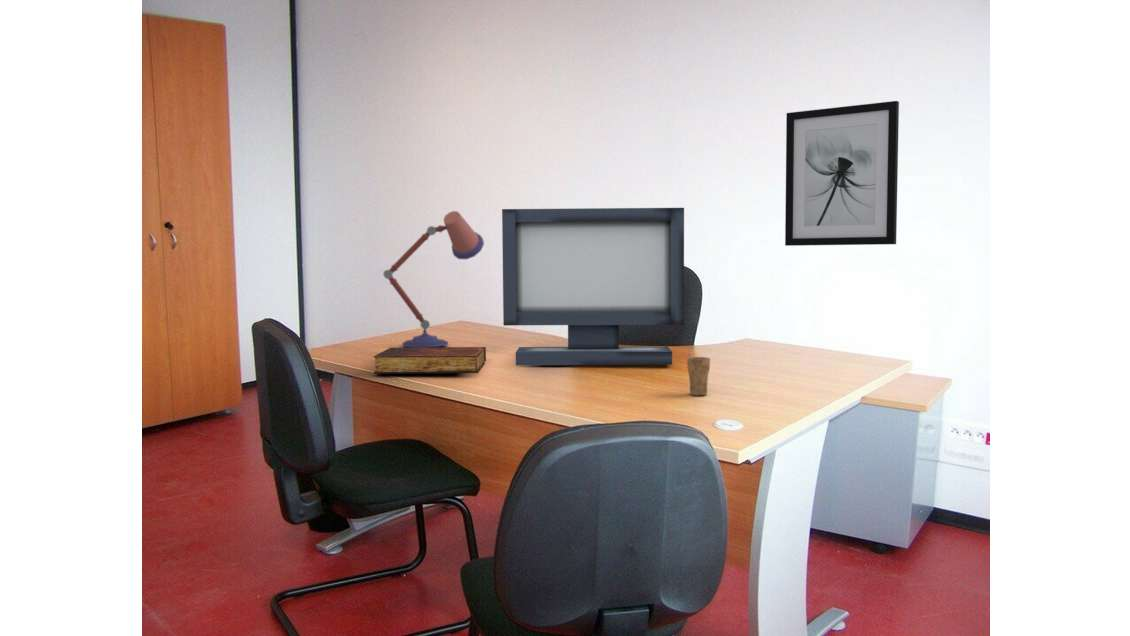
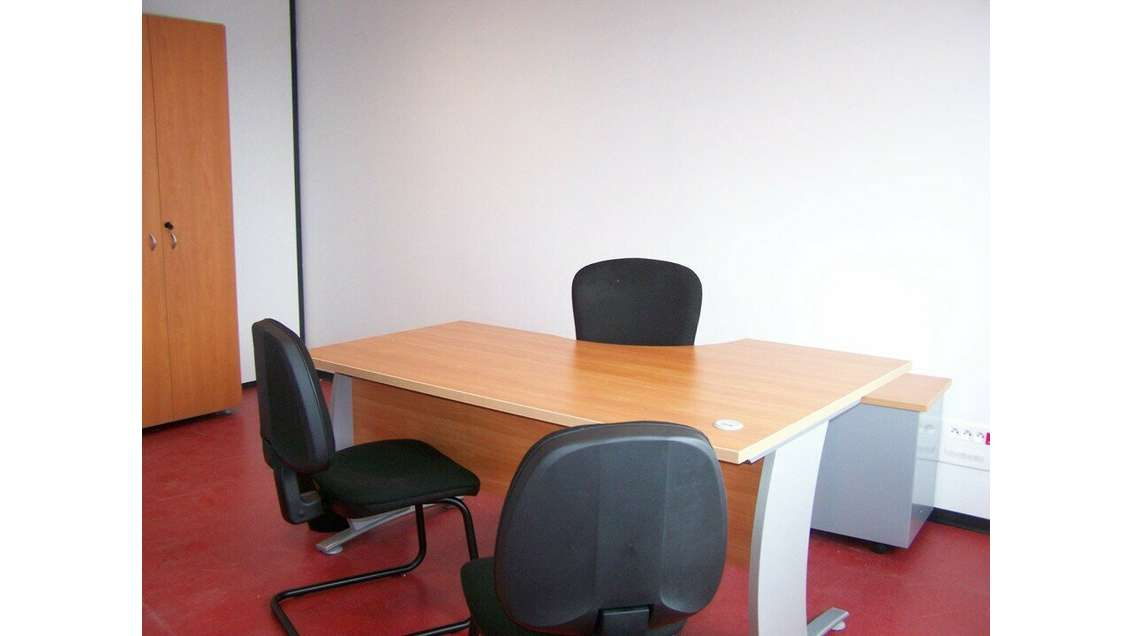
- desk lamp (456, 257)
- book (432, 359)
- wall art (839, 176)
- monitor (593, 285)
- cup (698, 371)
